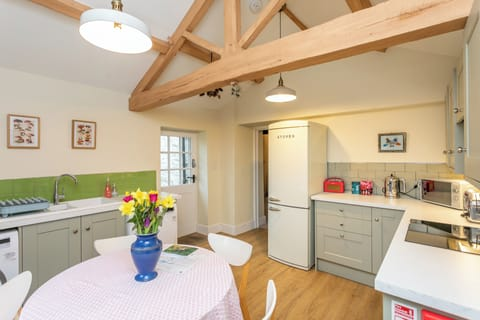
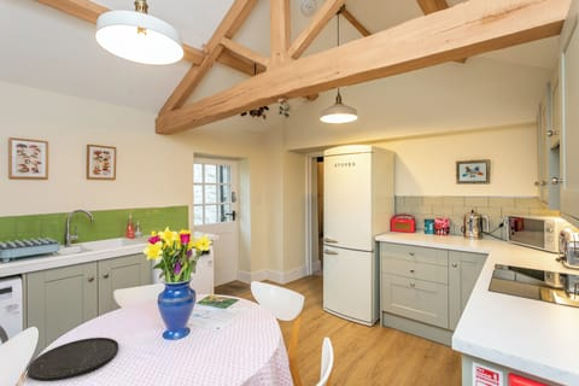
+ plate (76, 356)
